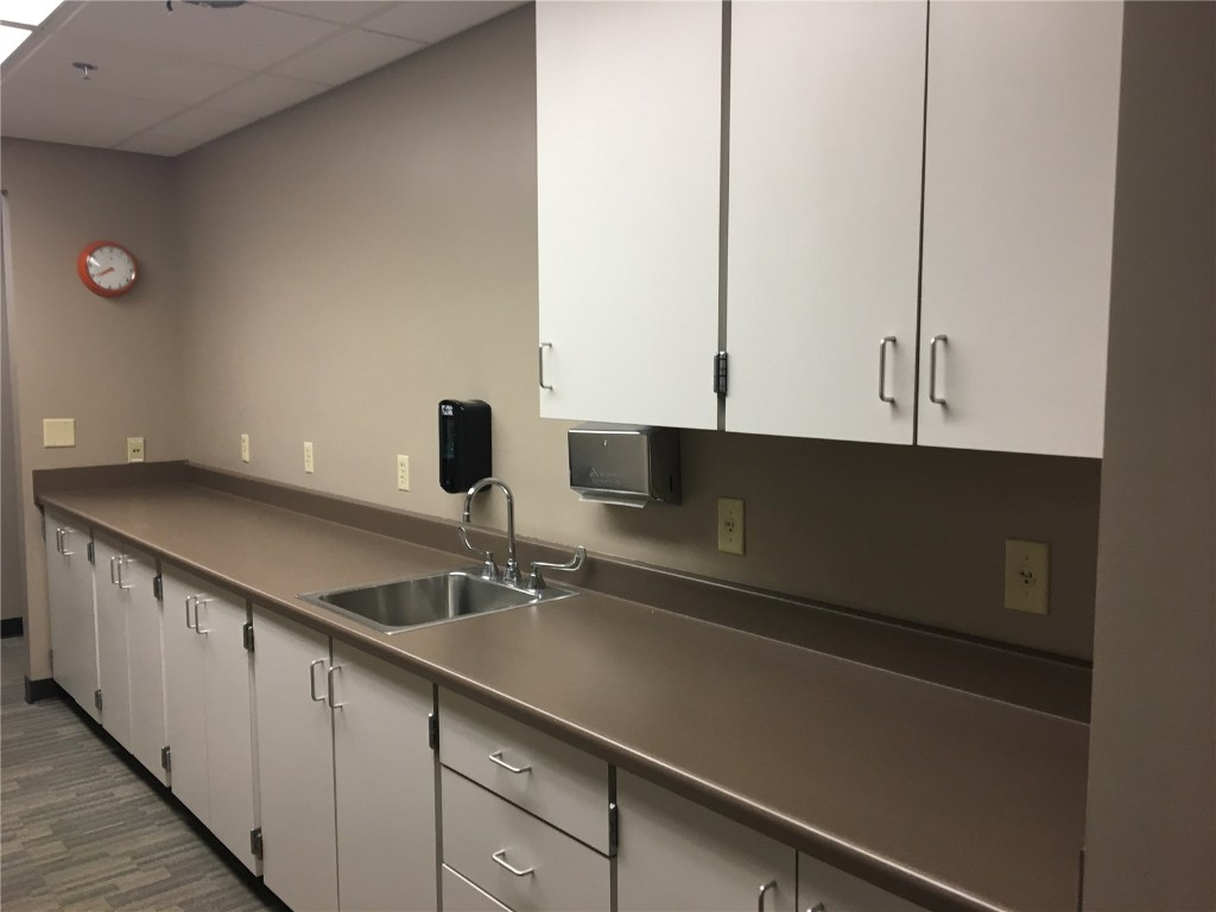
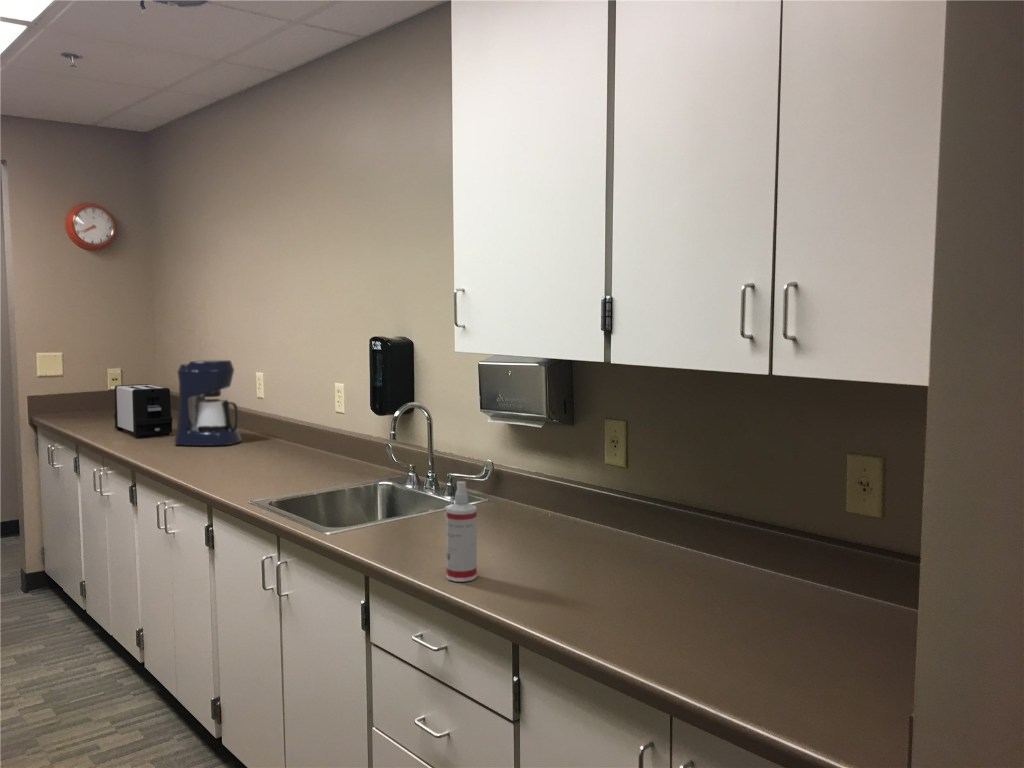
+ coffee maker (207, 401)
+ toaster (142, 409)
+ spray bottle (461, 529)
